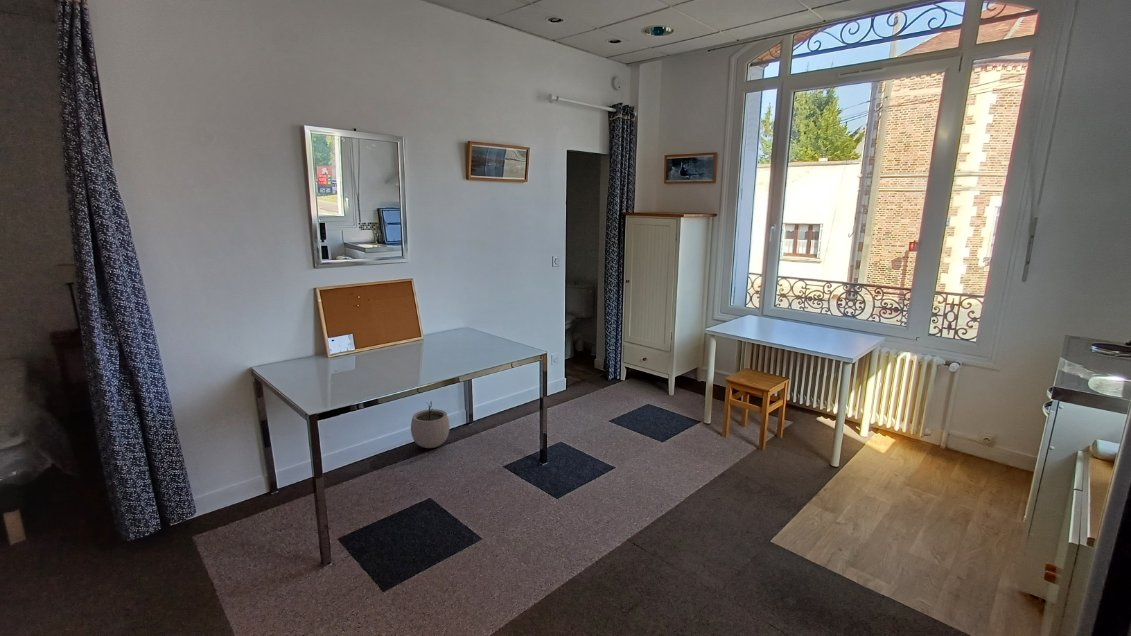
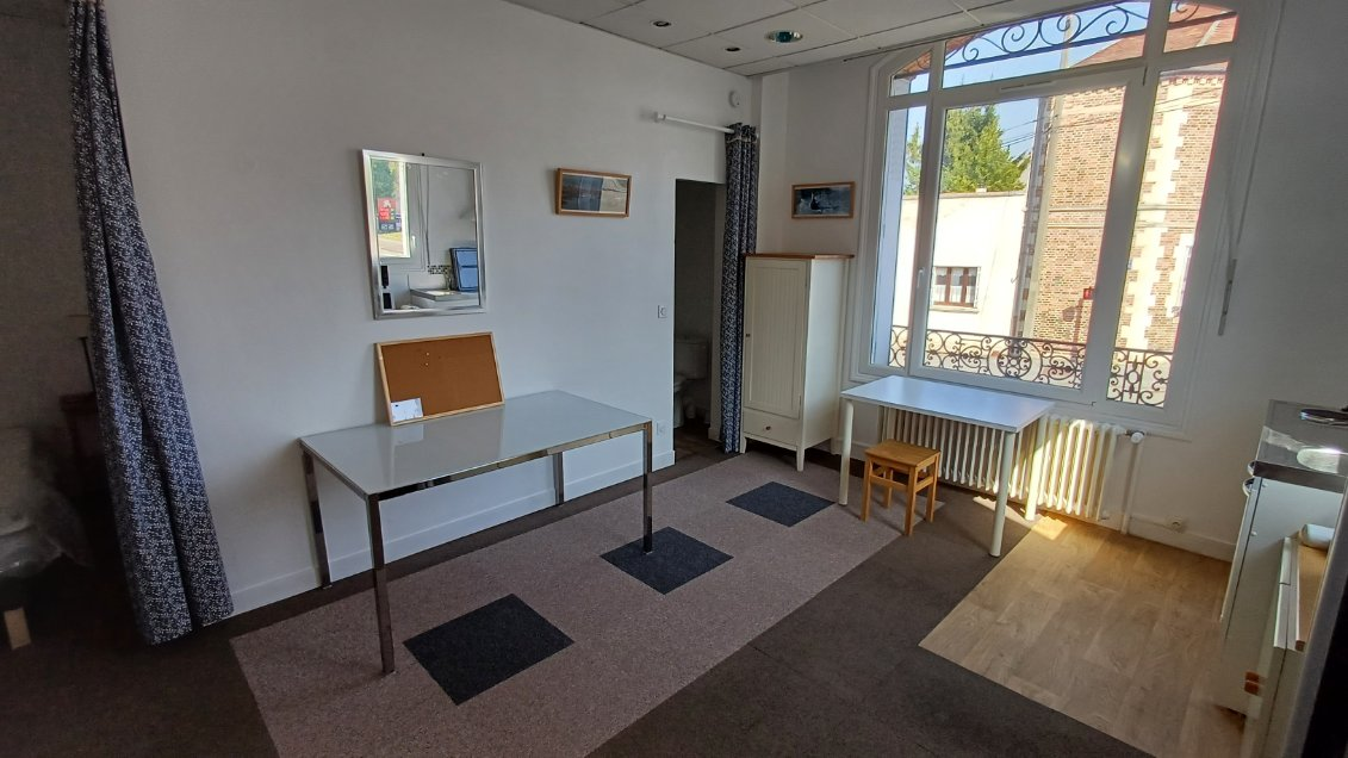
- plant pot (430, 423)
